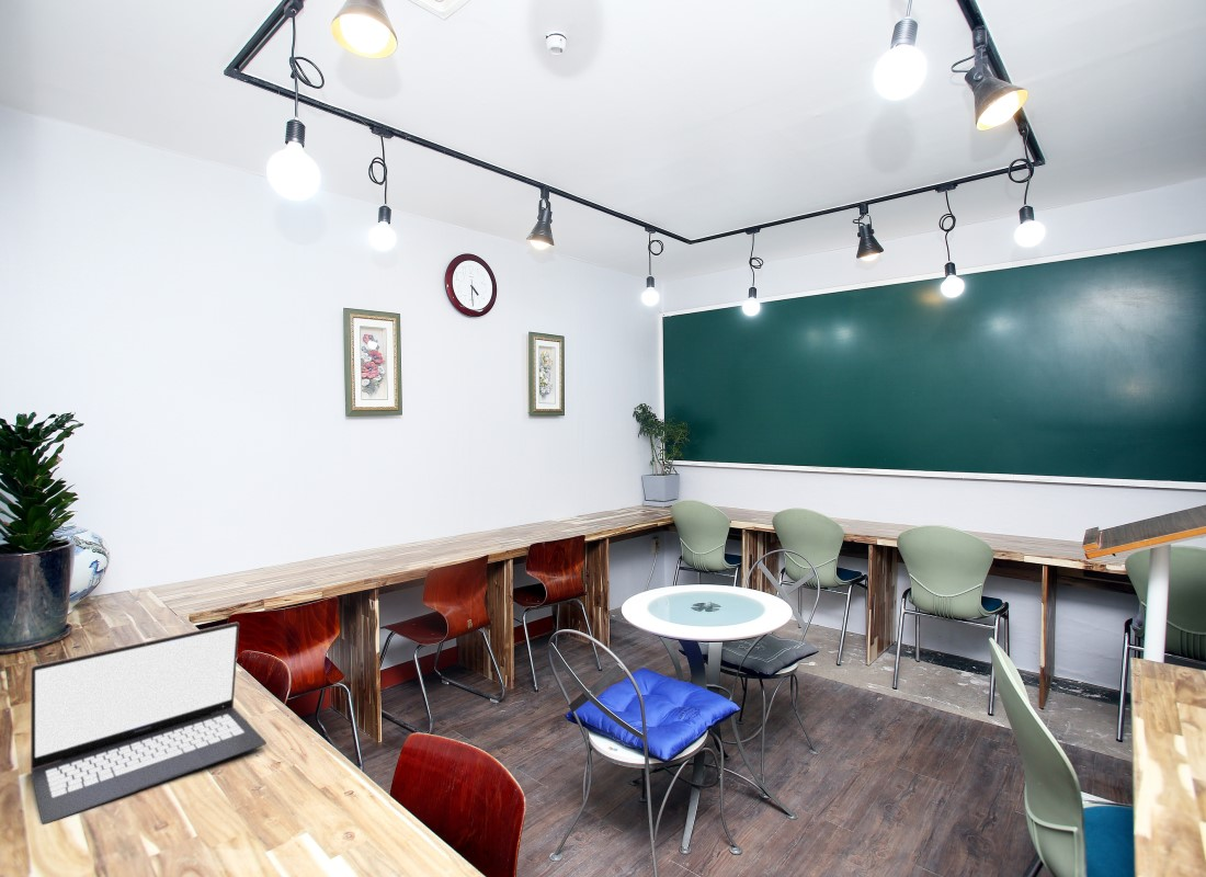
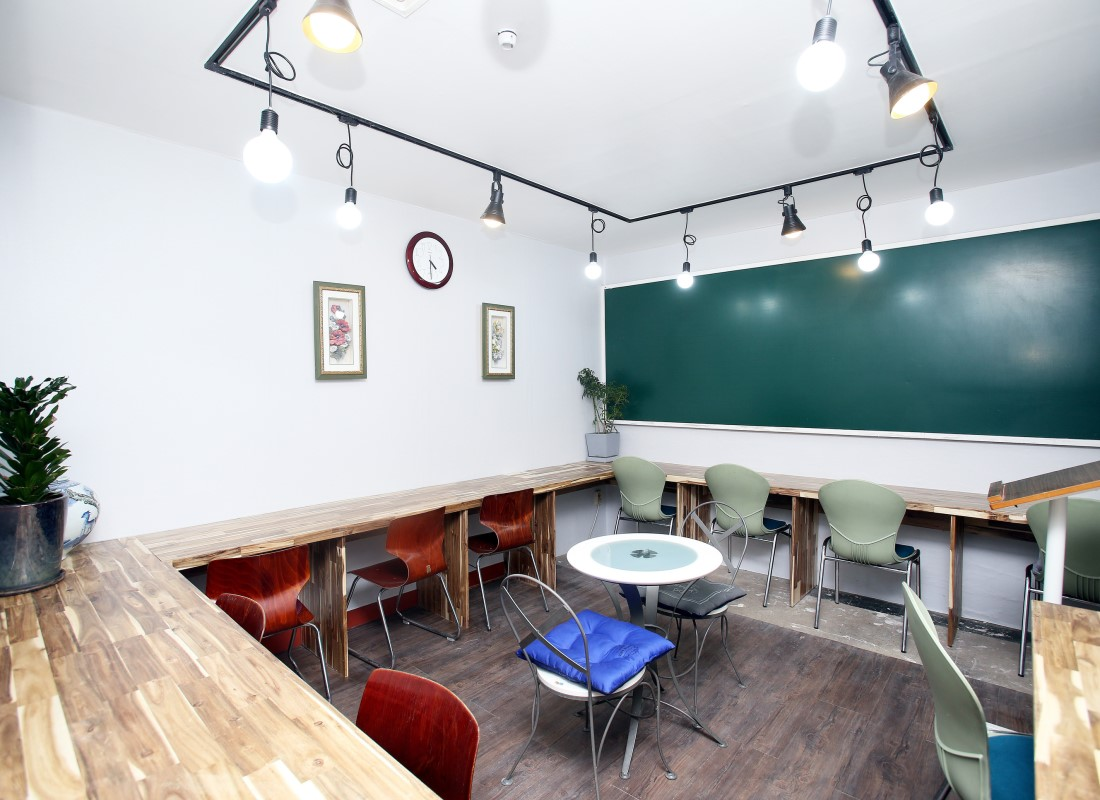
- laptop (152, 704)
